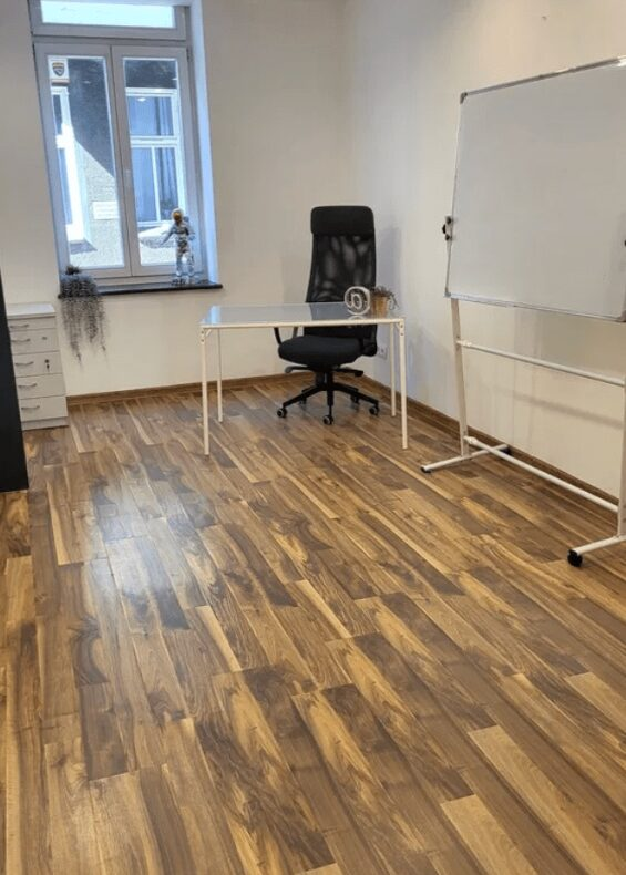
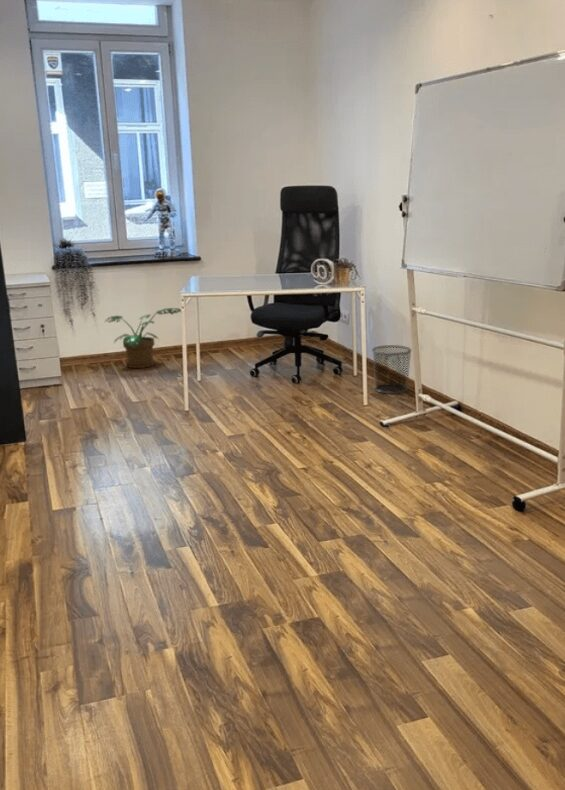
+ potted plant (144, 338)
+ waste bin (390, 369)
